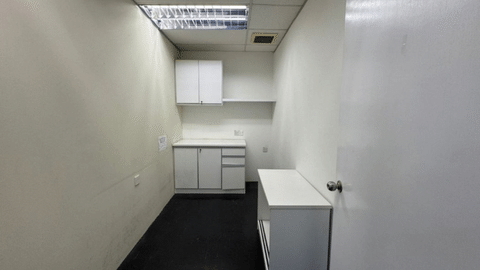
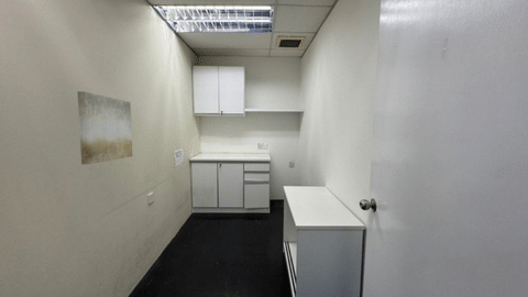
+ wall art (109, 129)
